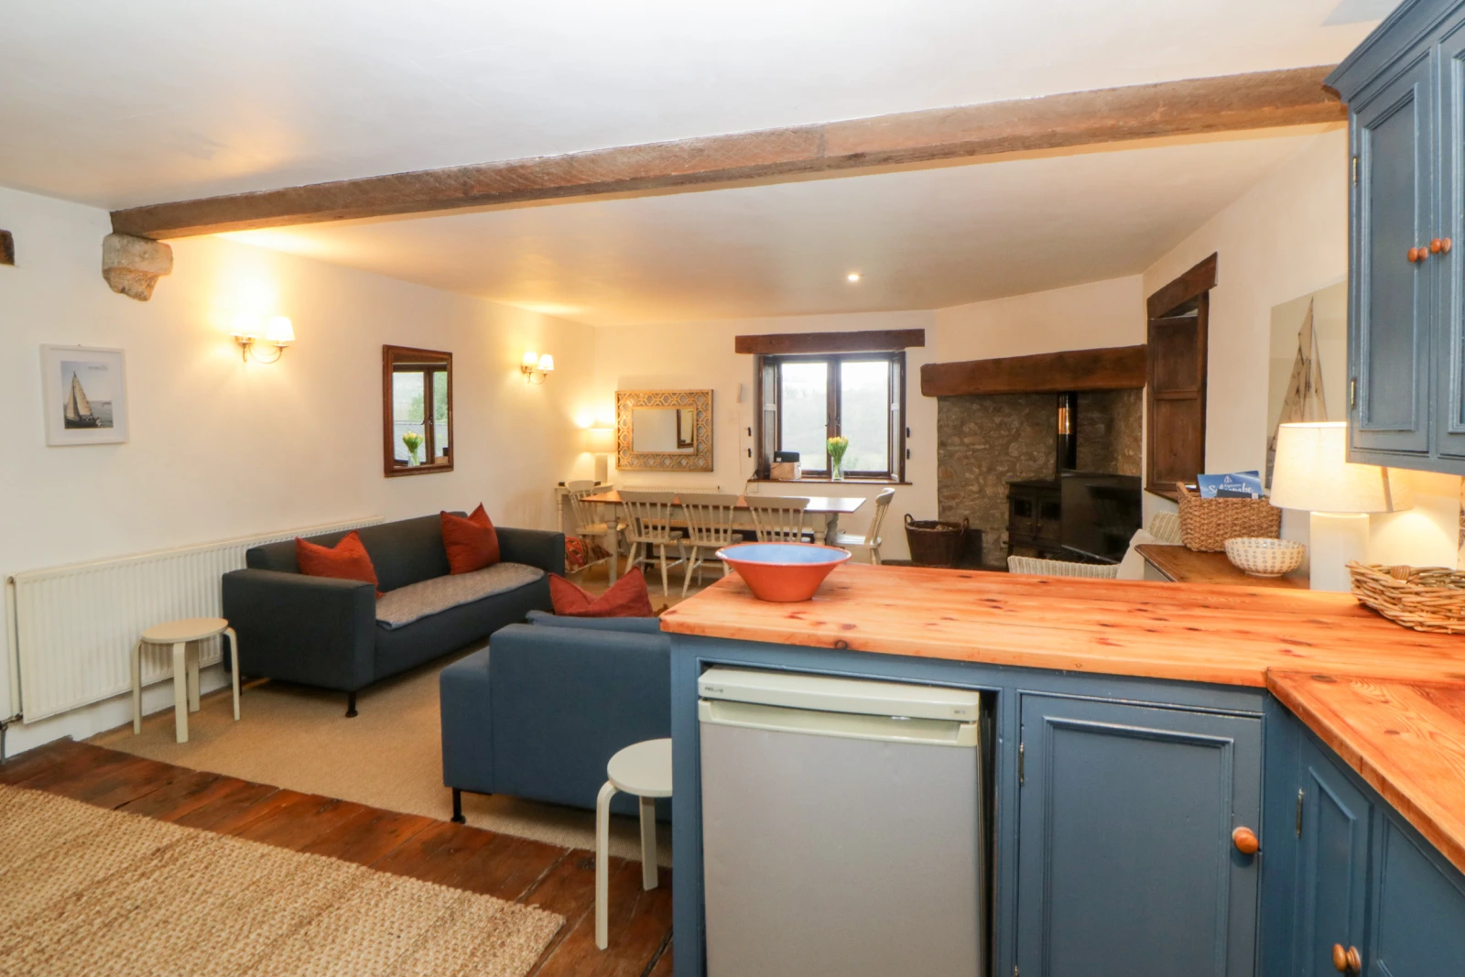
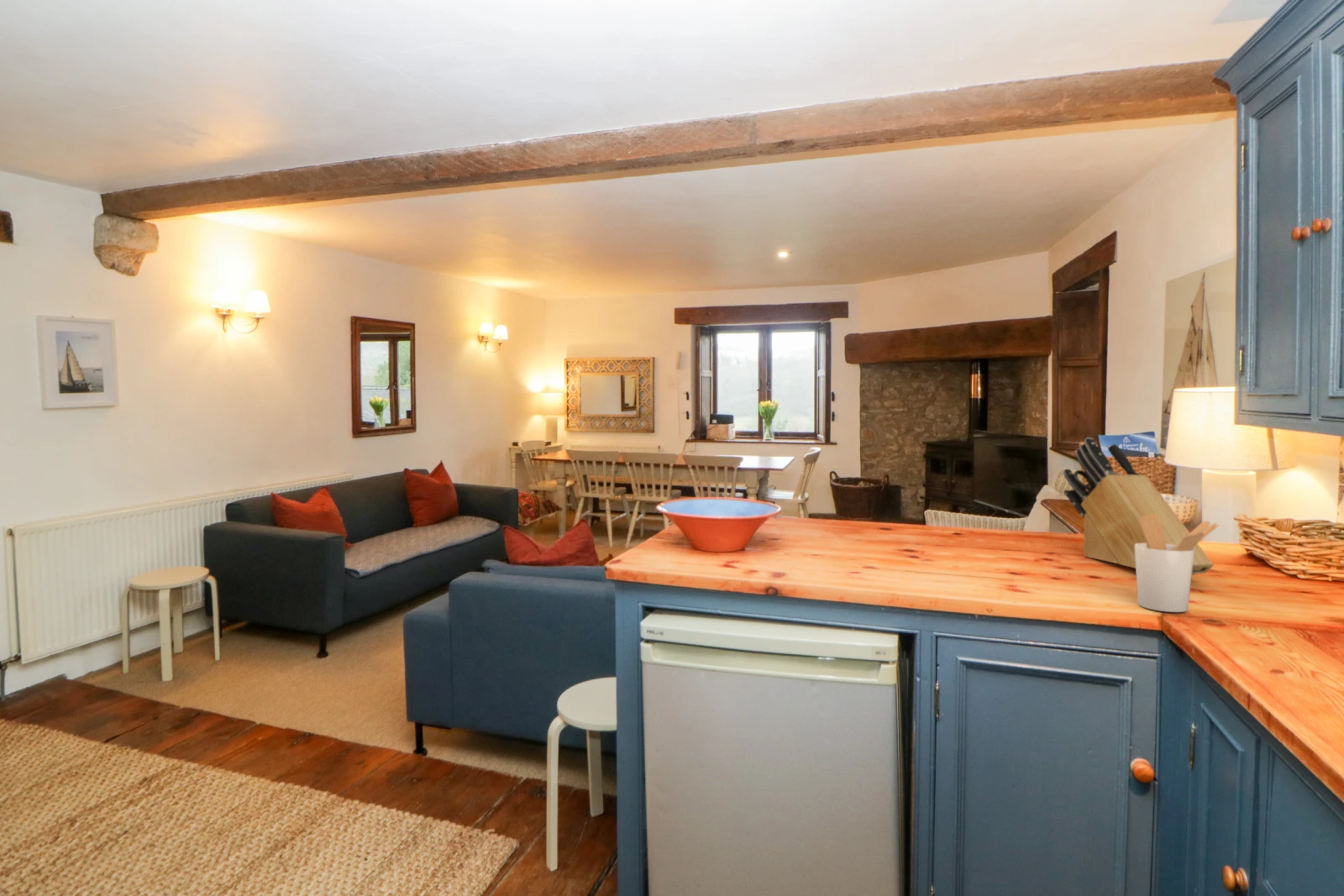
+ knife block (1129, 500)
+ utensil holder (1177, 562)
